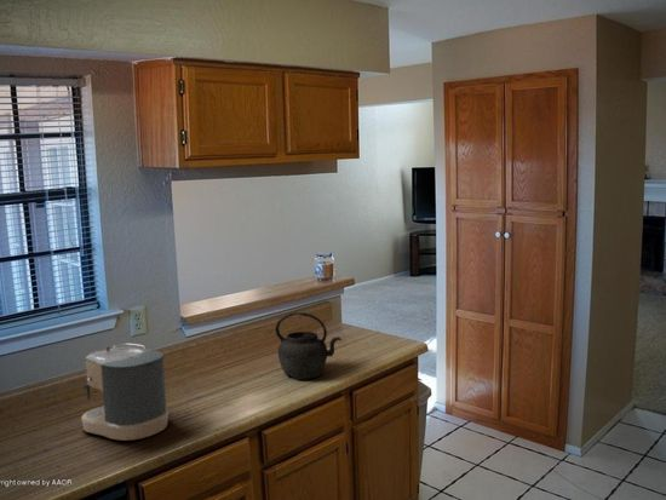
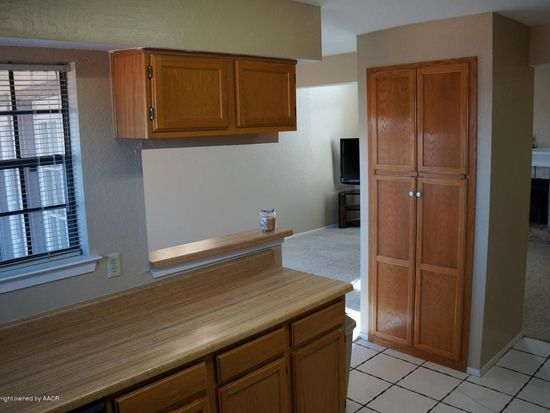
- kettle (308, 343)
- coffee maker (119, 385)
